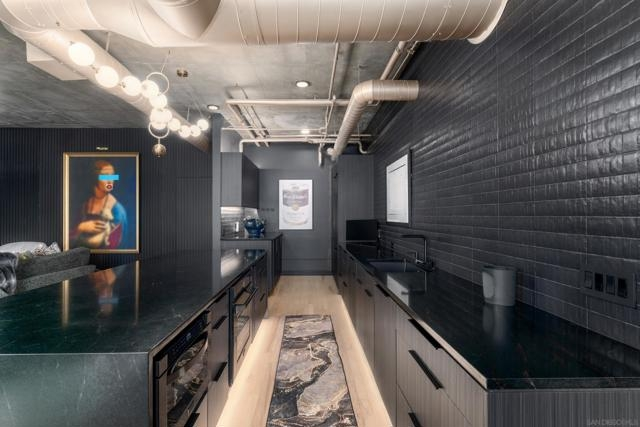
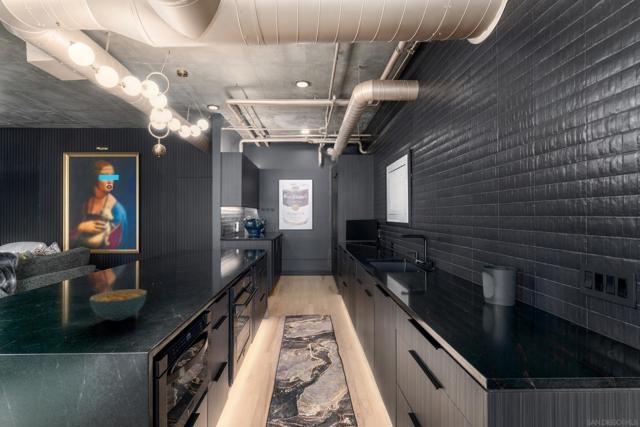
+ cereal bowl (119, 306)
